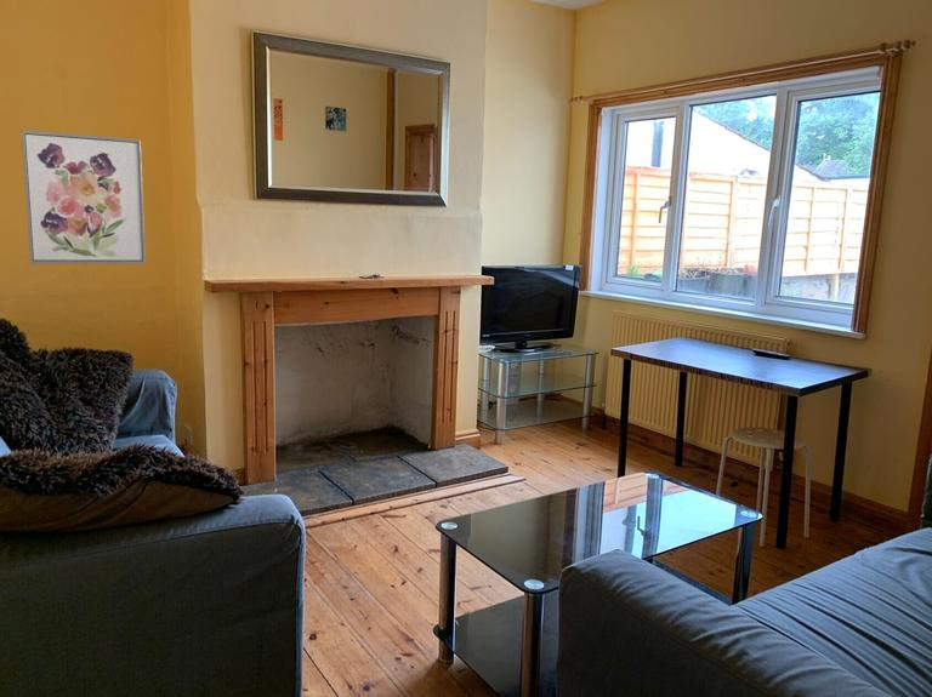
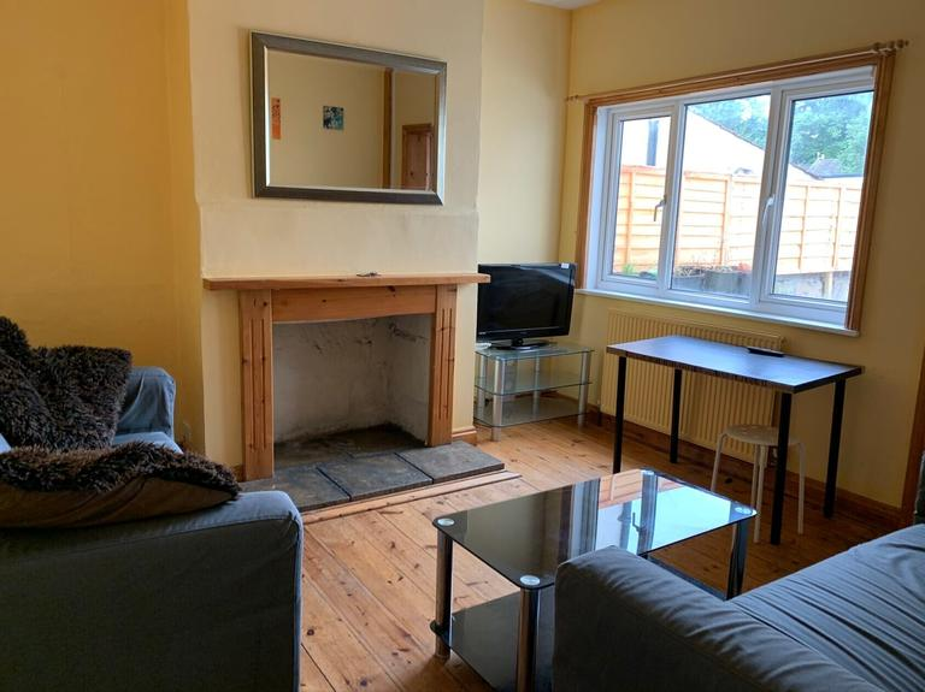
- wall art (86, 200)
